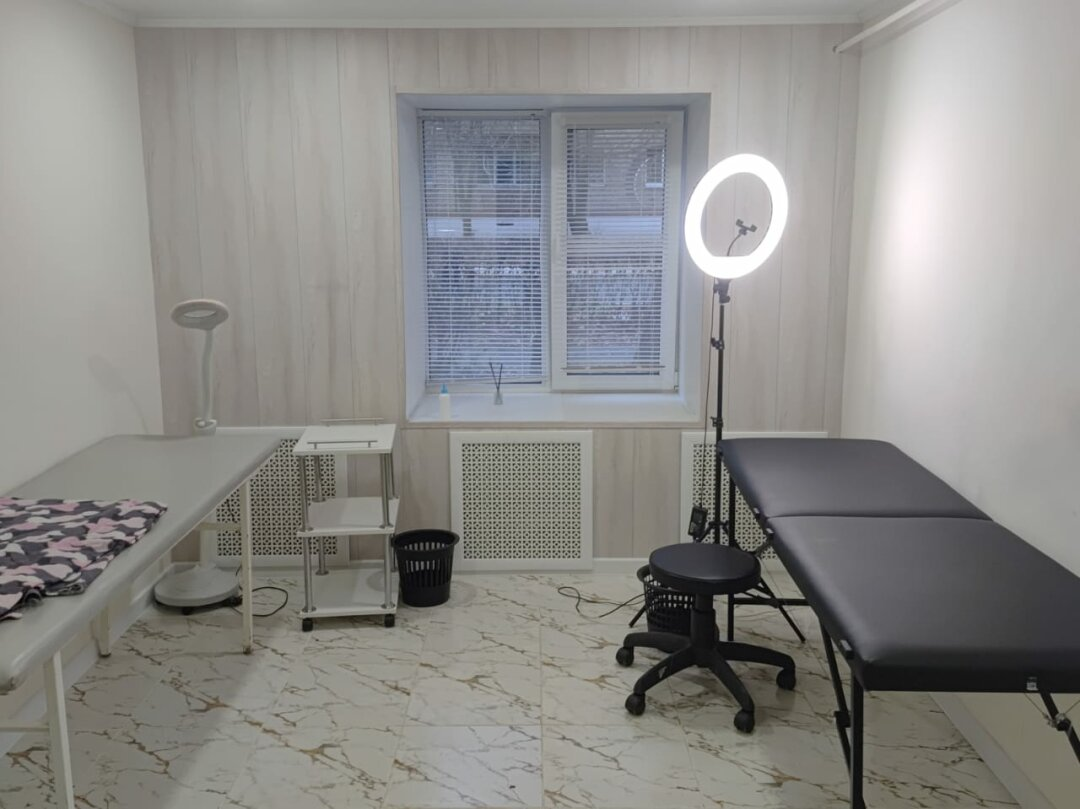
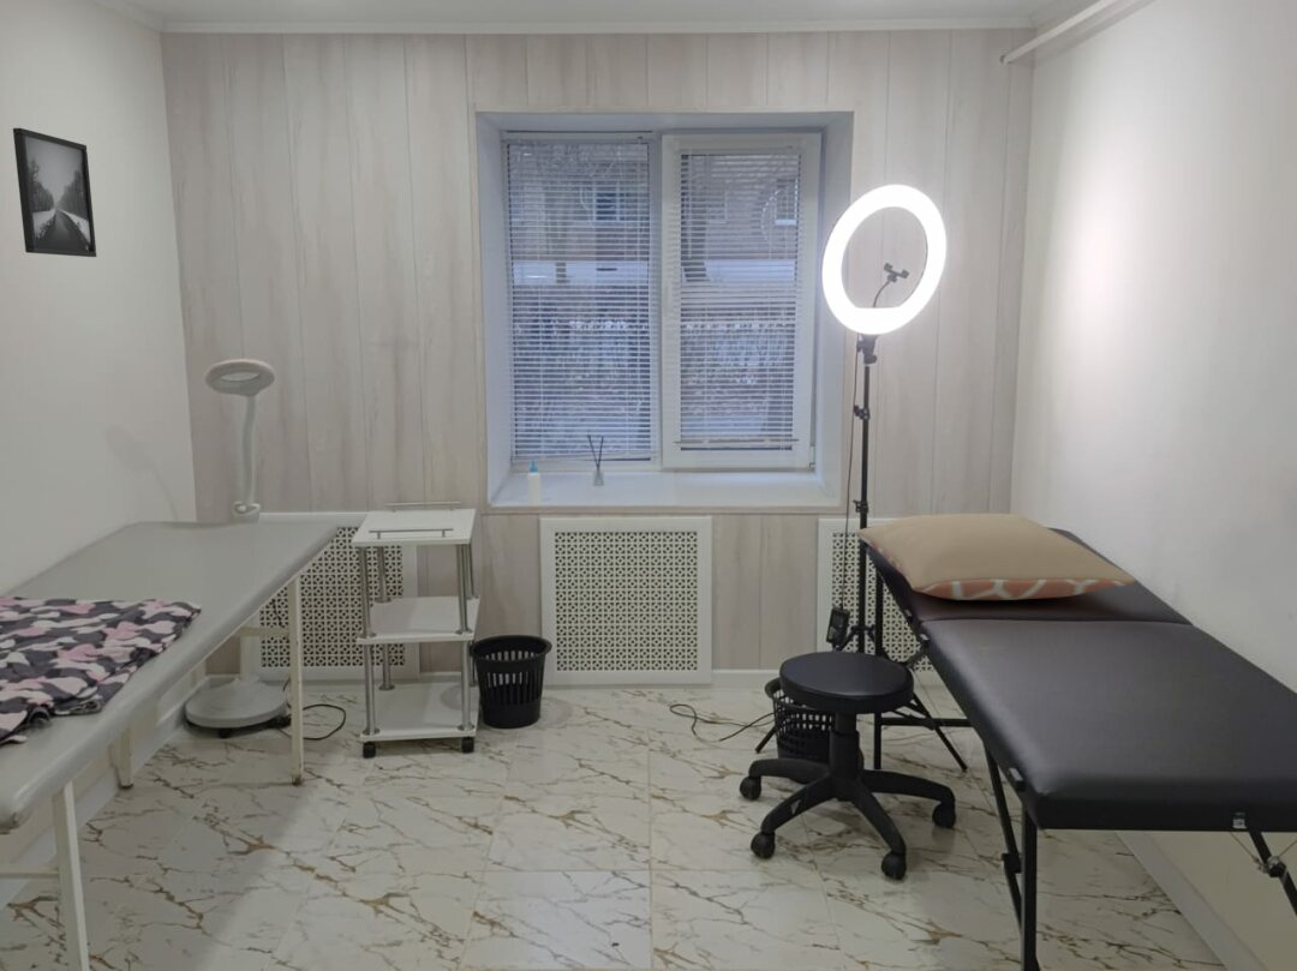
+ pillow (981, 555)
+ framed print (56, 196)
